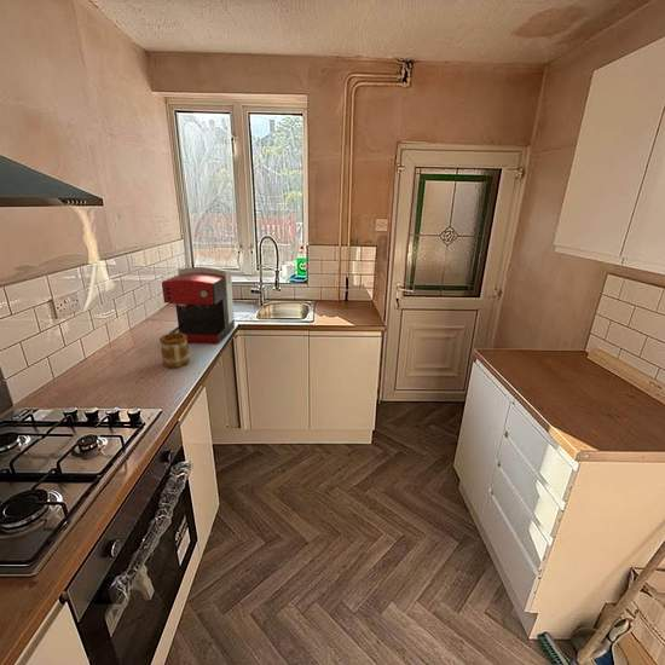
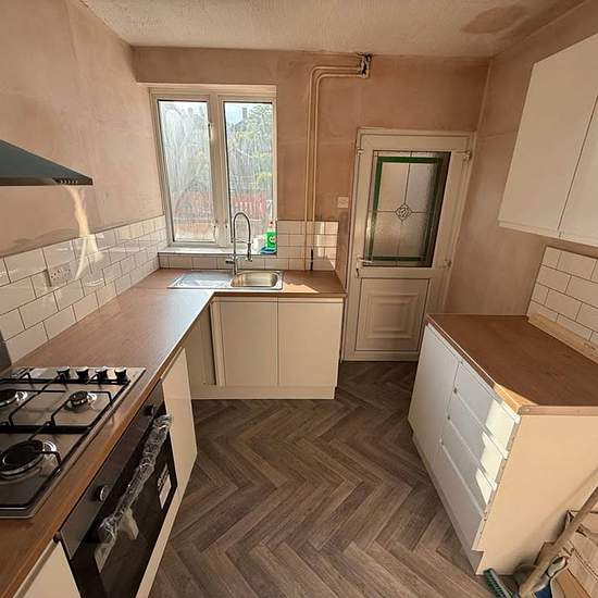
- mug (175, 352)
- coffee maker (197, 303)
